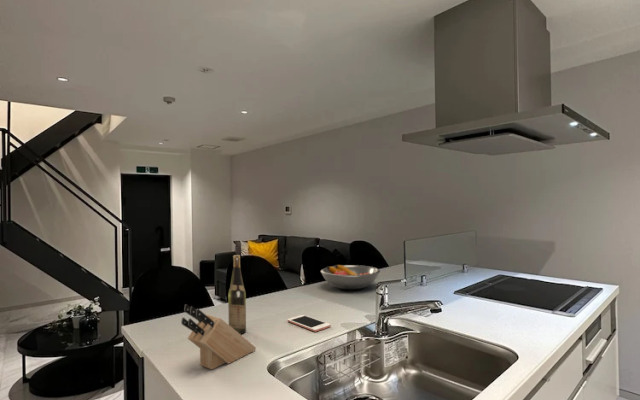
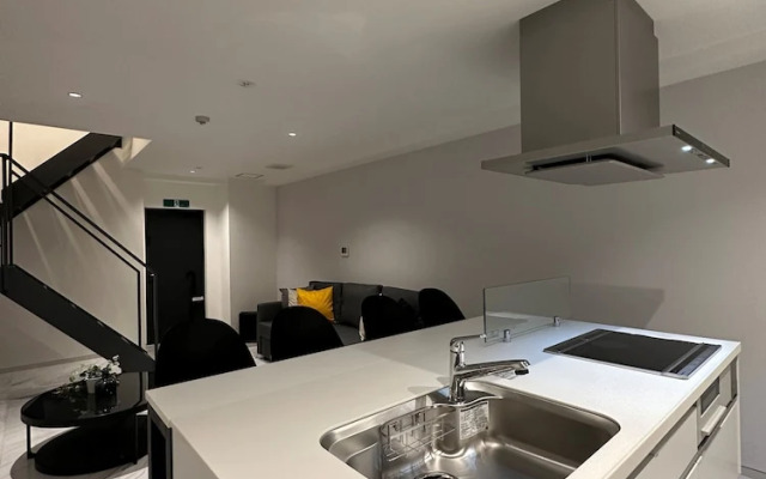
- cell phone (308, 322)
- wine bottle (237, 293)
- knife block (219, 329)
- fruit bowl (350, 276)
